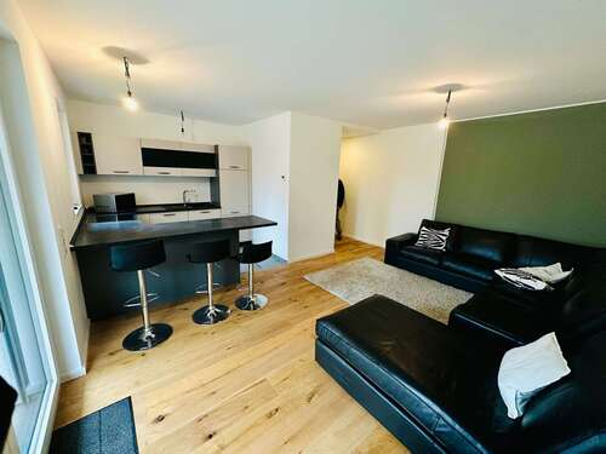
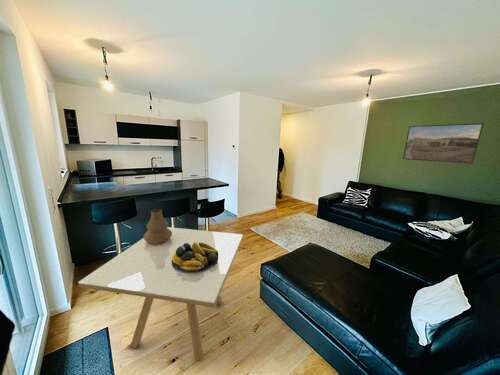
+ fruit bowl (195, 251)
+ dining table (180, 288)
+ vase (157, 225)
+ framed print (438, 143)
